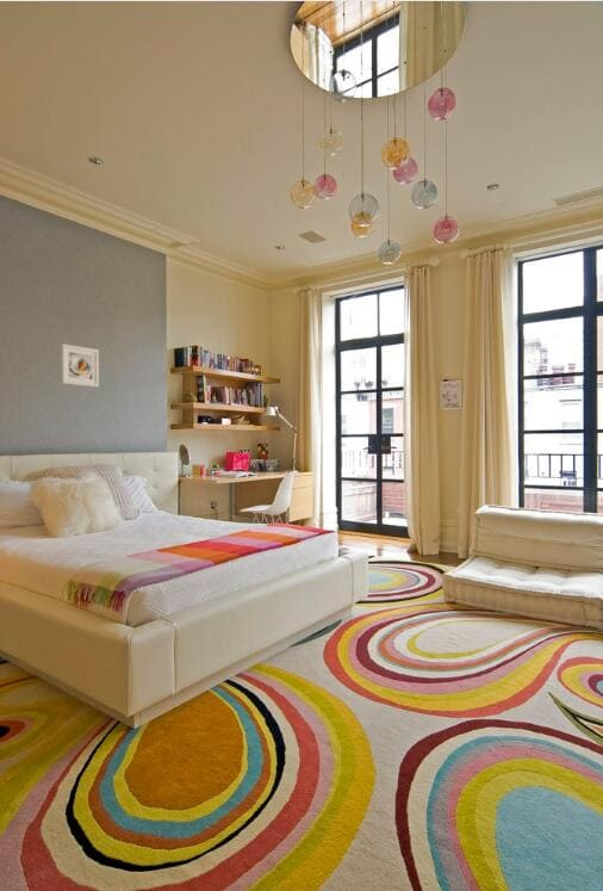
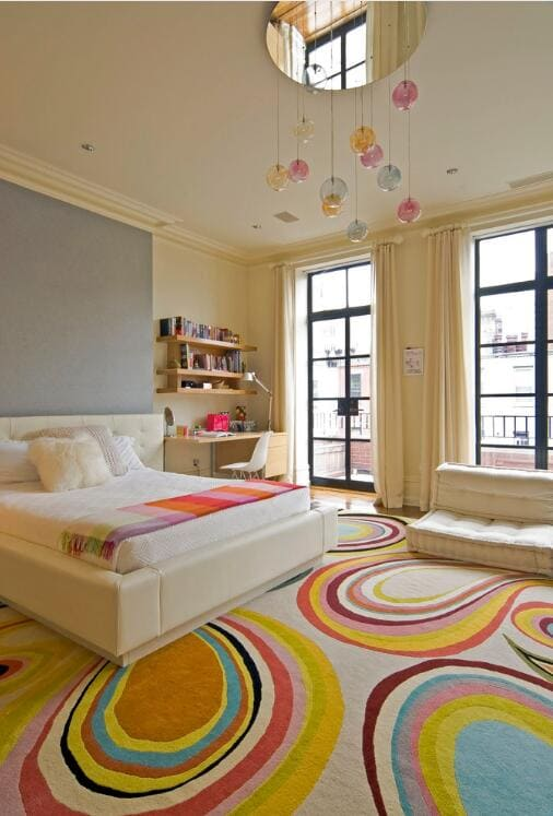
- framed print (80, 365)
